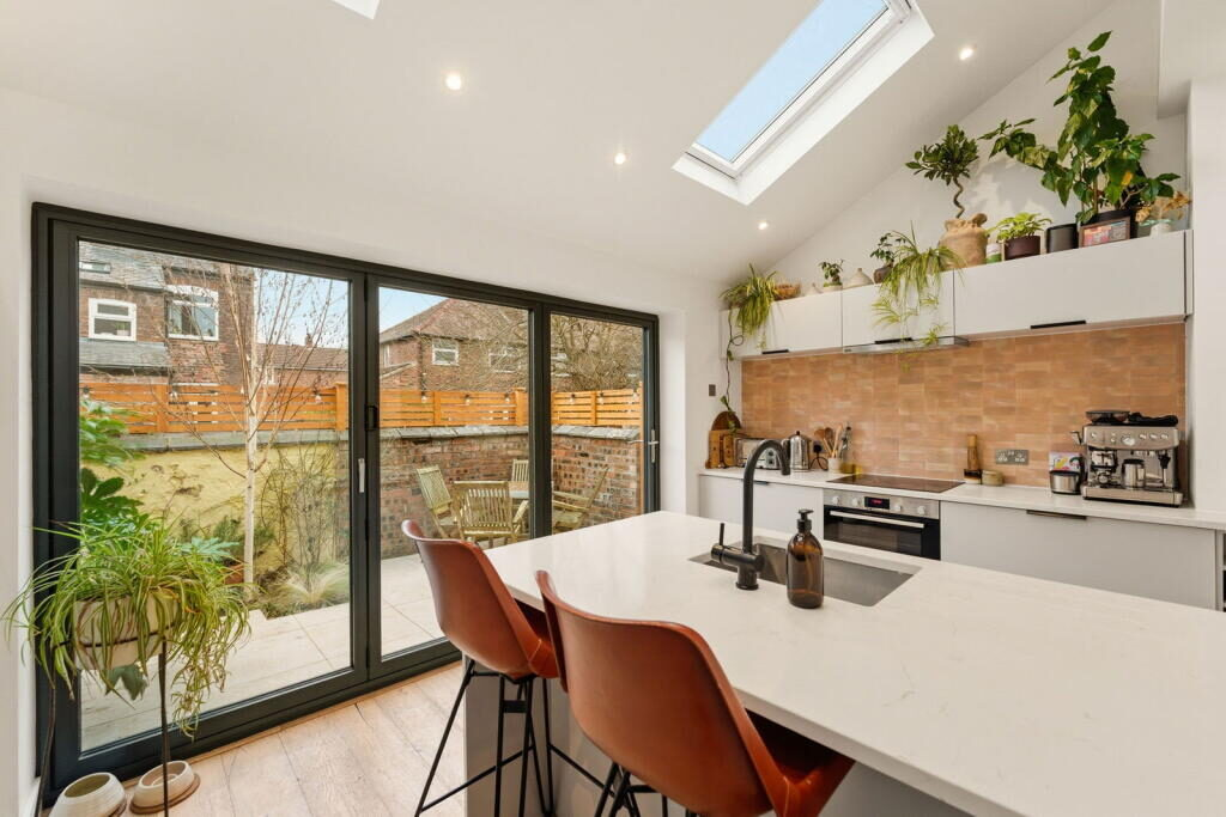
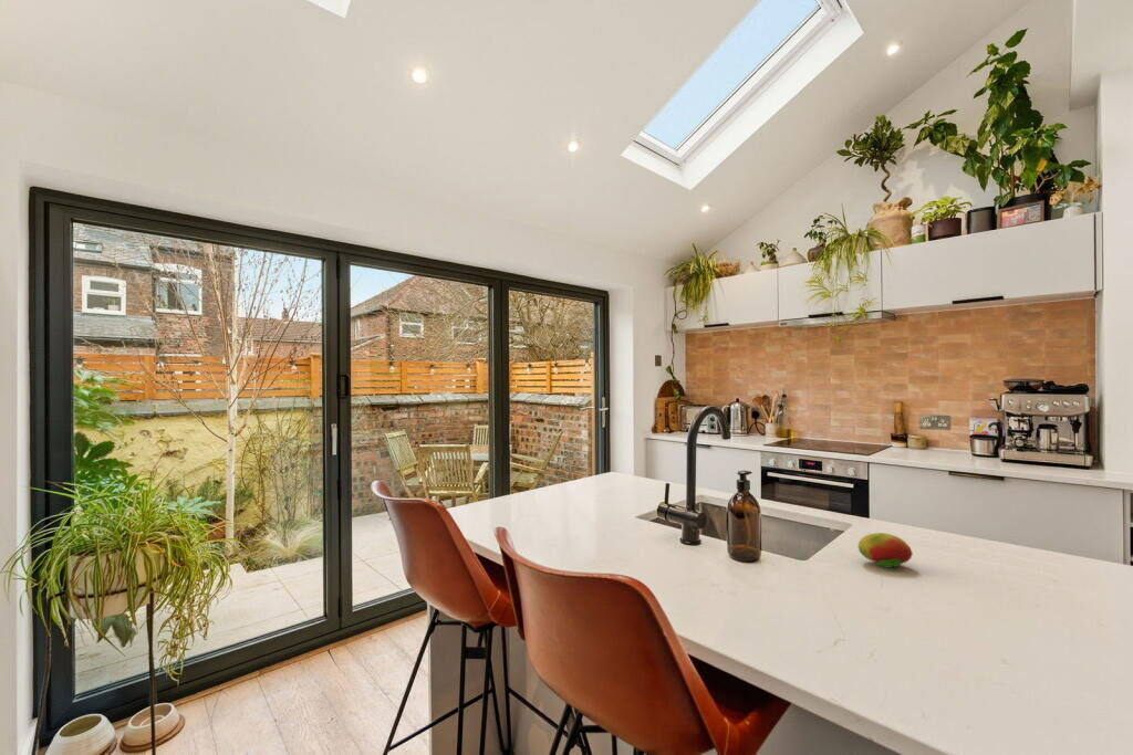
+ fruit (884, 548)
